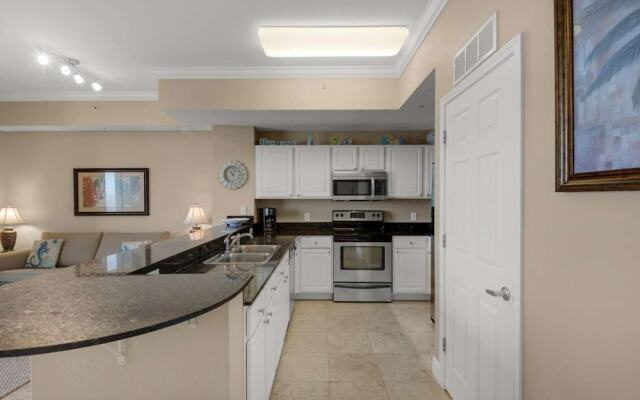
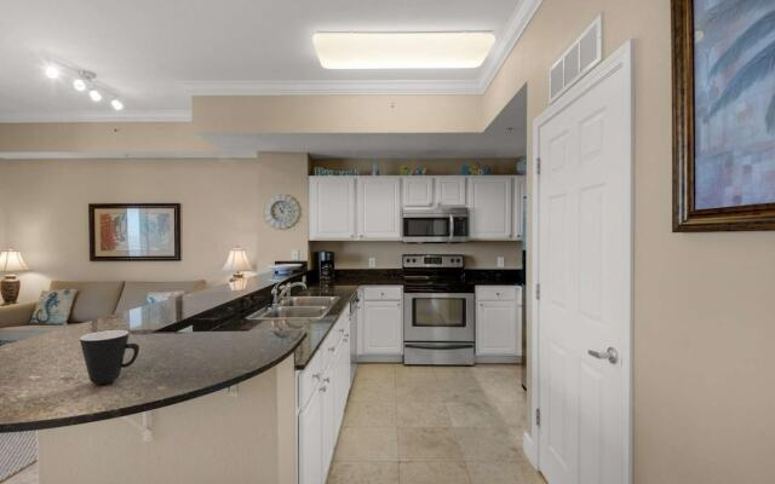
+ mug (110, 357)
